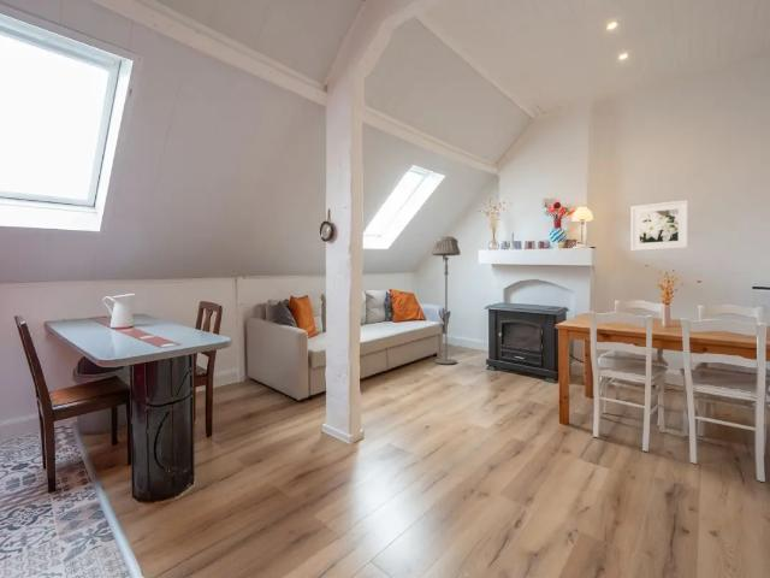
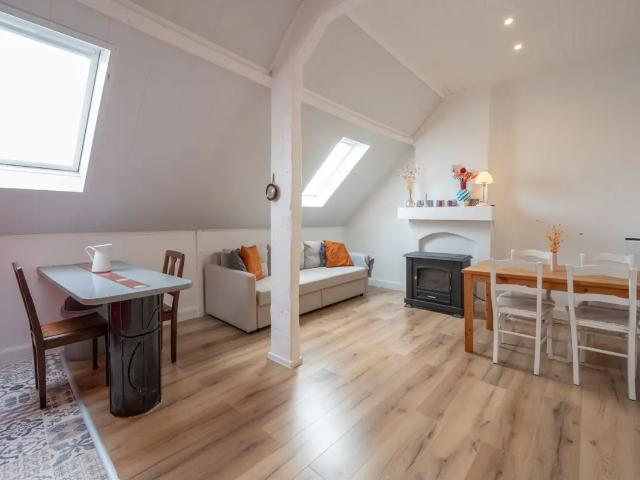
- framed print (658, 226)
- floor lamp (445, 299)
